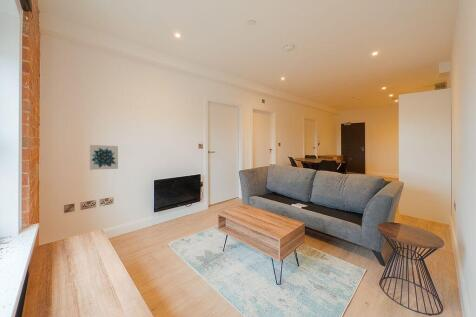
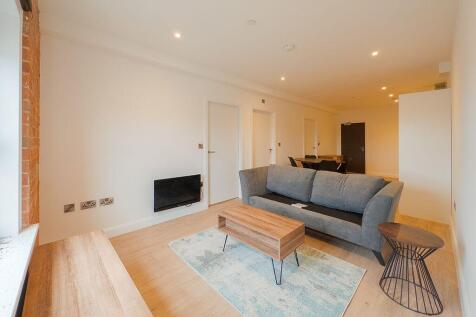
- wall art (104, 157)
